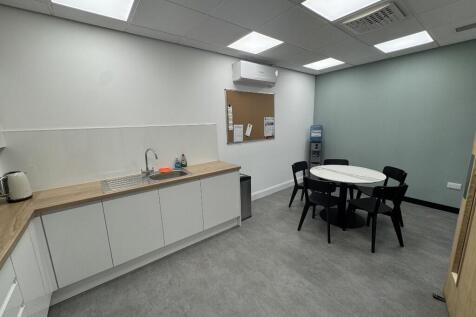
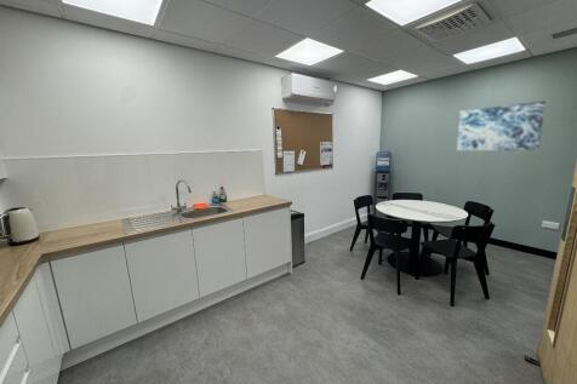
+ wall art (496, 128)
